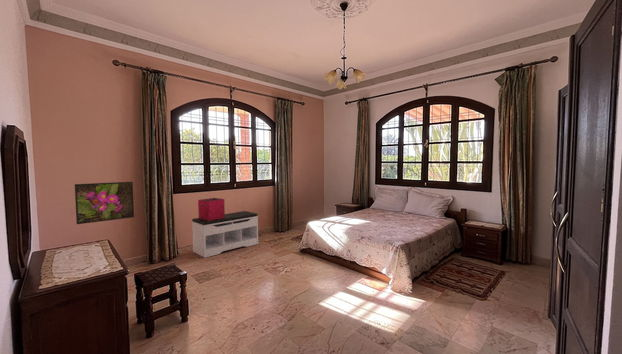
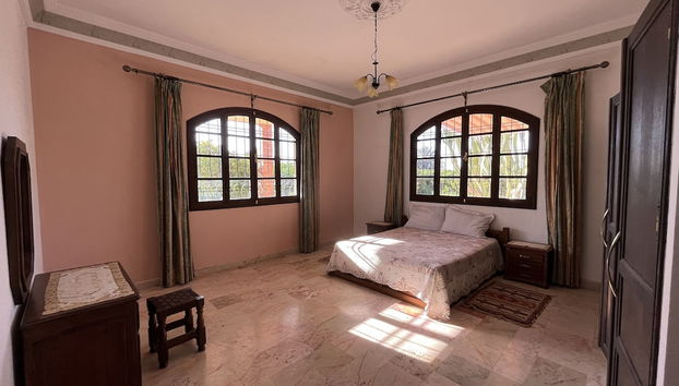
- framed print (106, 201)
- storage bin (211, 208)
- bench (226, 231)
